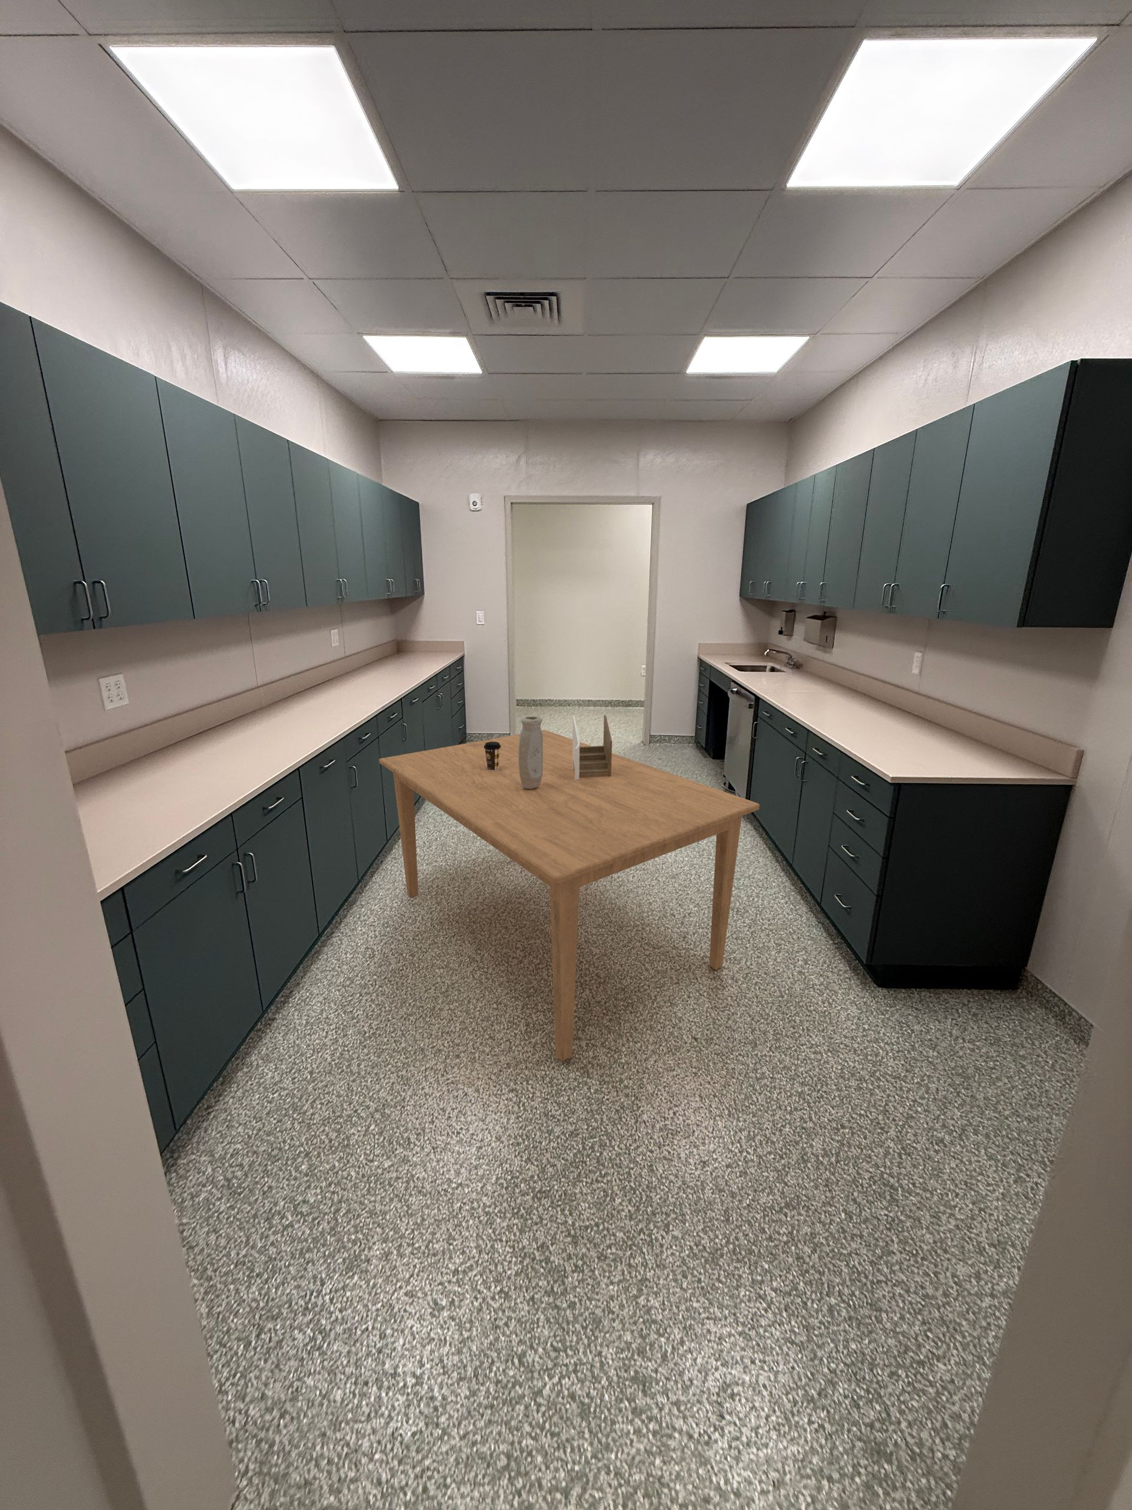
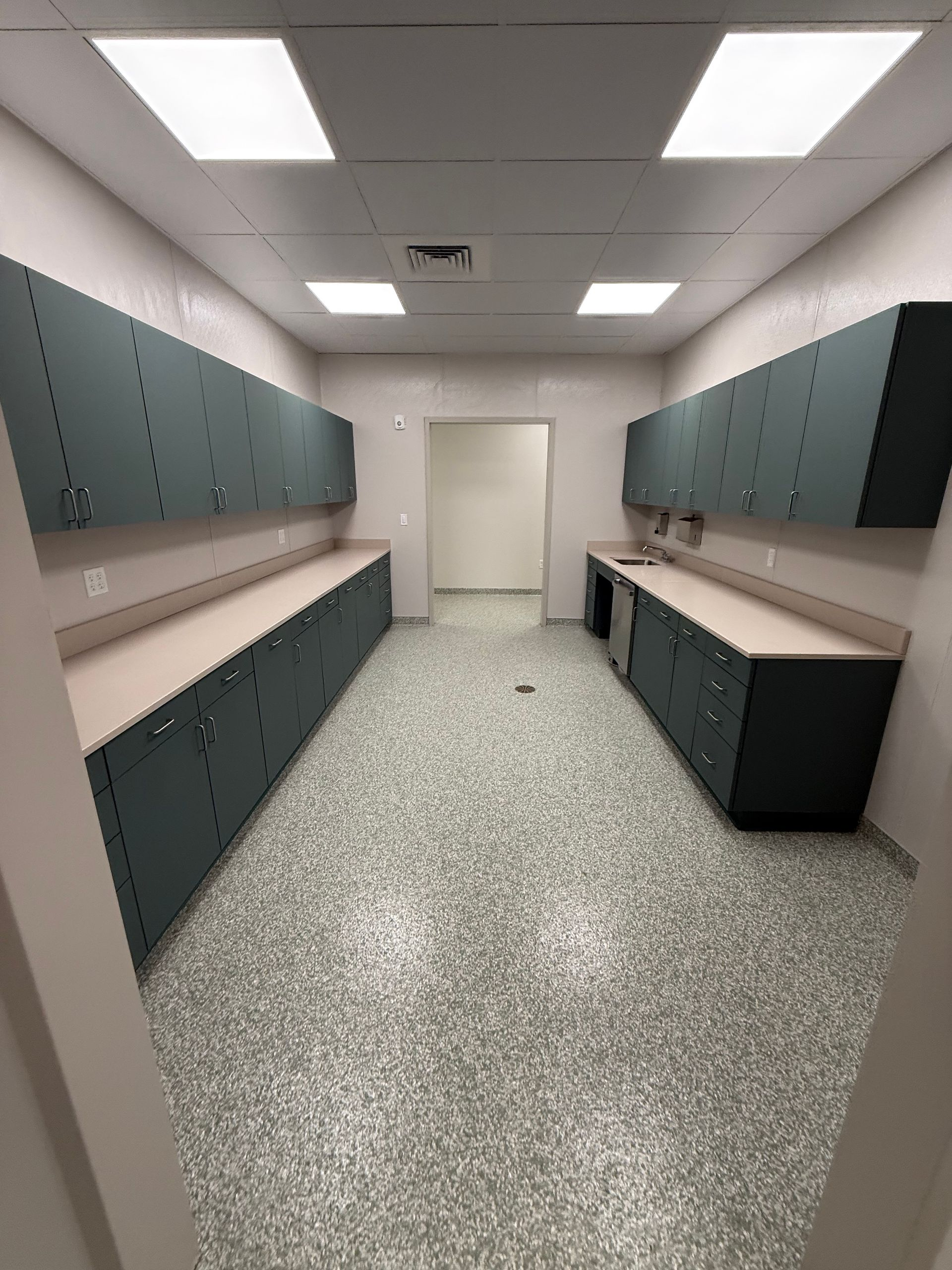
- napkin holder (590, 747)
- coffee cup (492, 755)
- vase (530, 753)
- dining table (548, 856)
